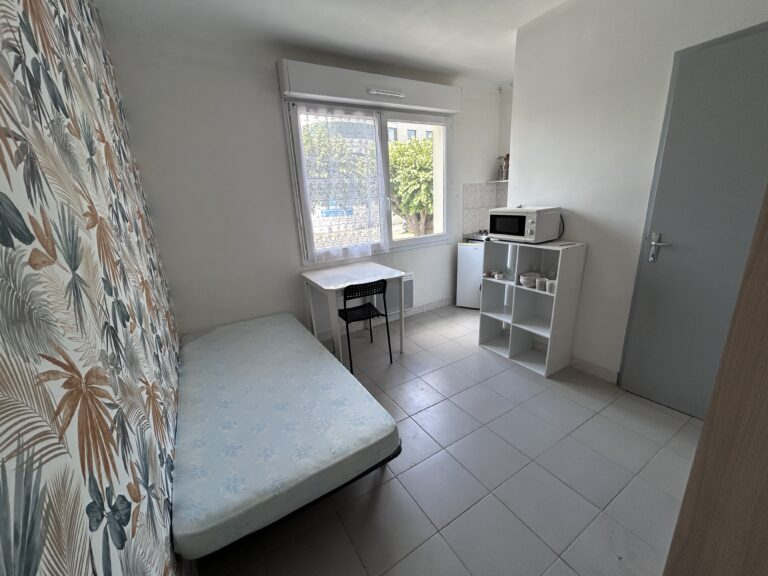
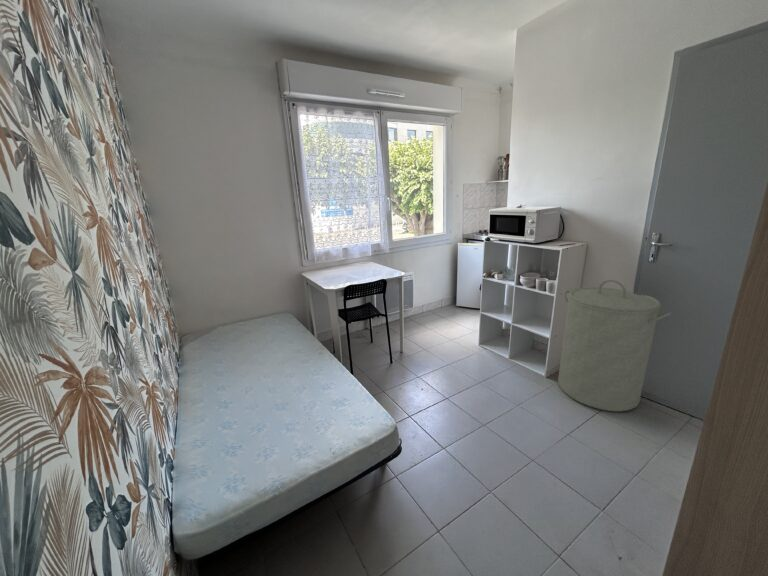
+ laundry hamper (604, 338)
